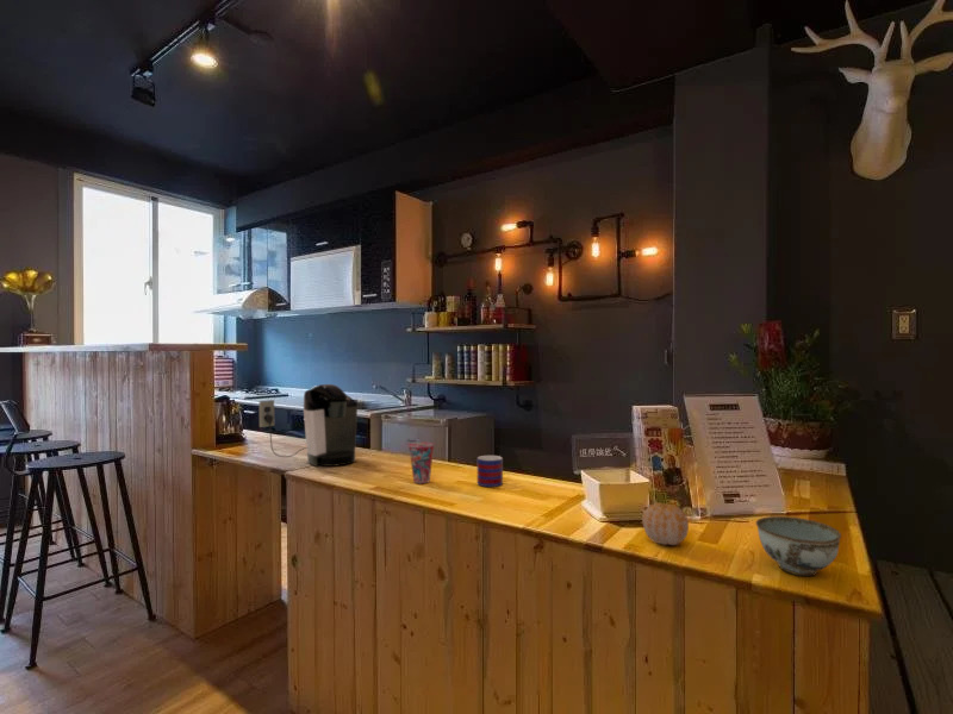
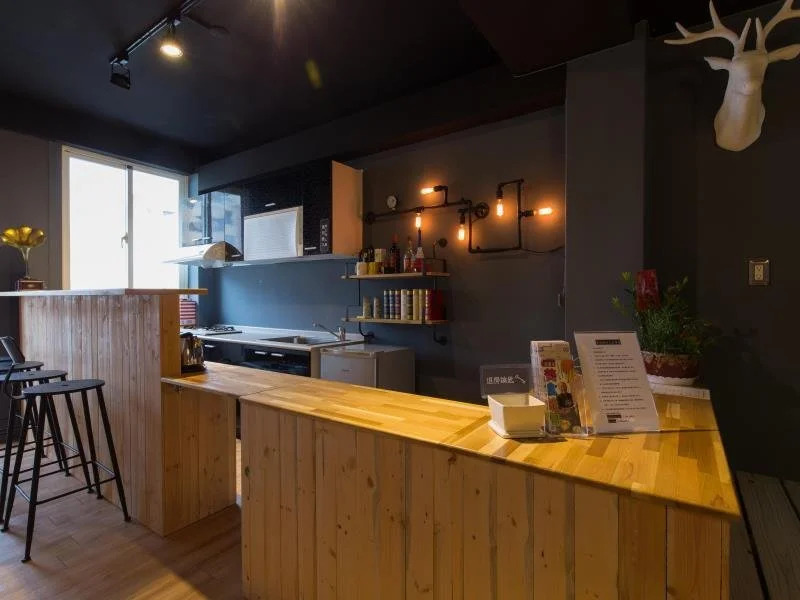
- coffee maker (316, 424)
- mug (492, 469)
- fruit (665, 524)
- cup (422, 463)
- bowl (797, 547)
